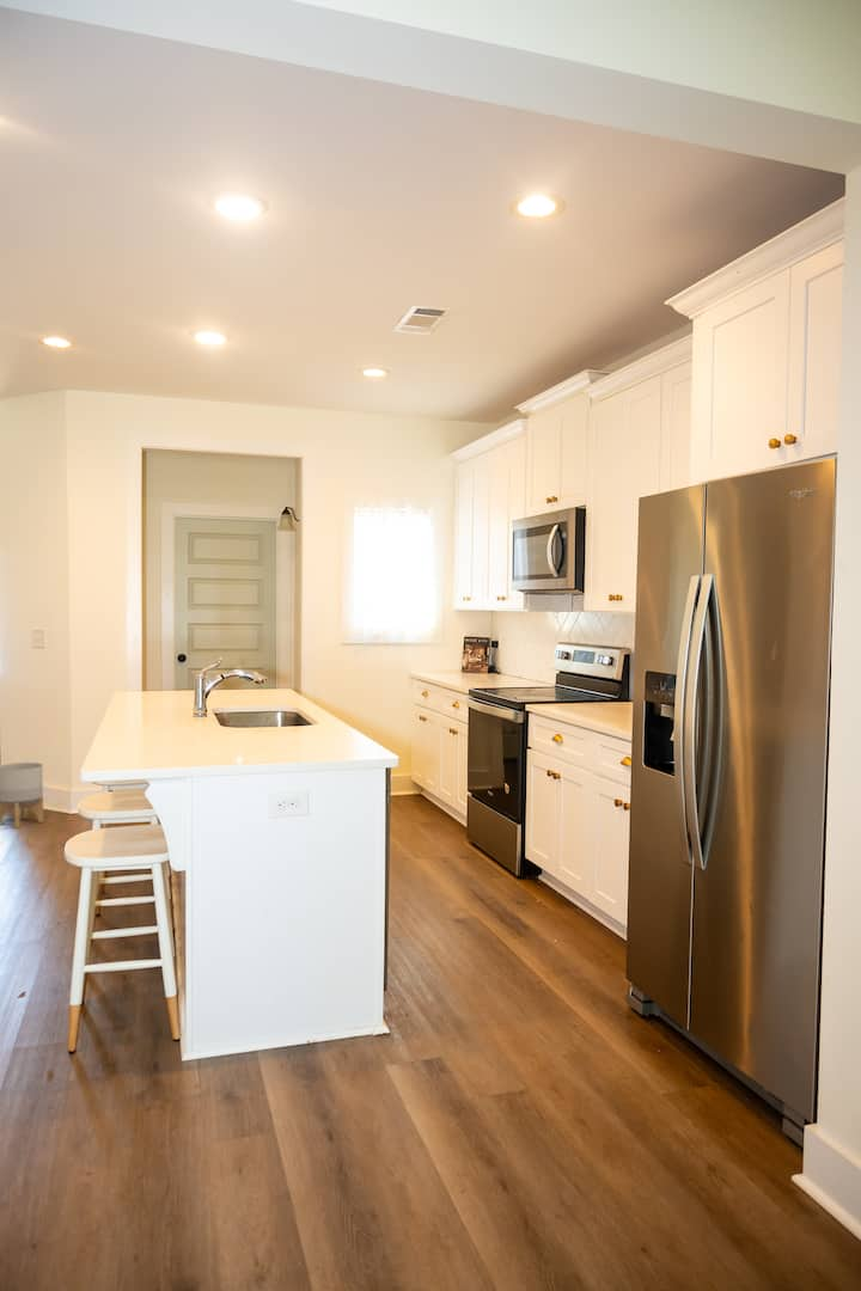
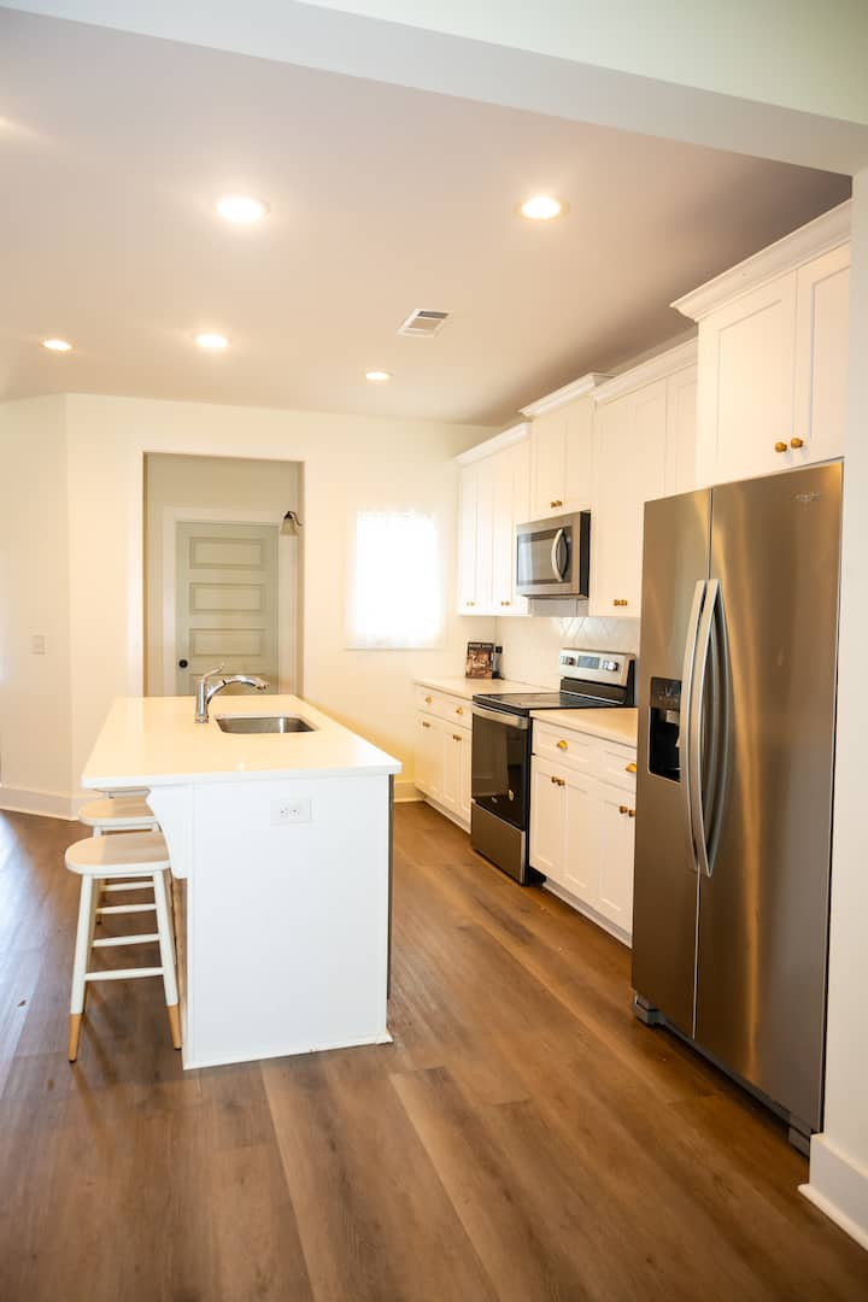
- planter (19, 794)
